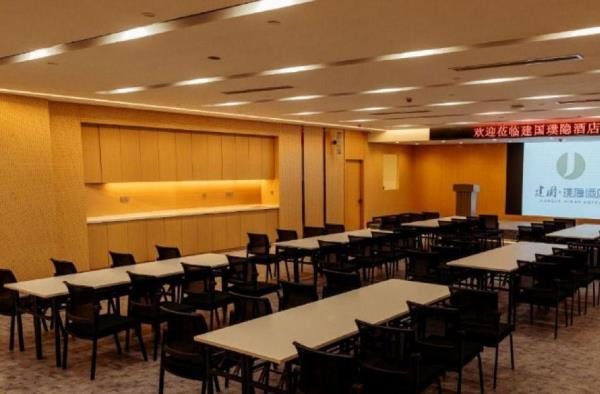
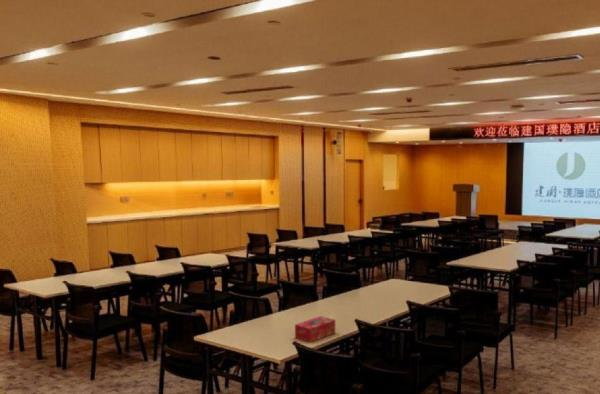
+ tissue box (315, 328)
